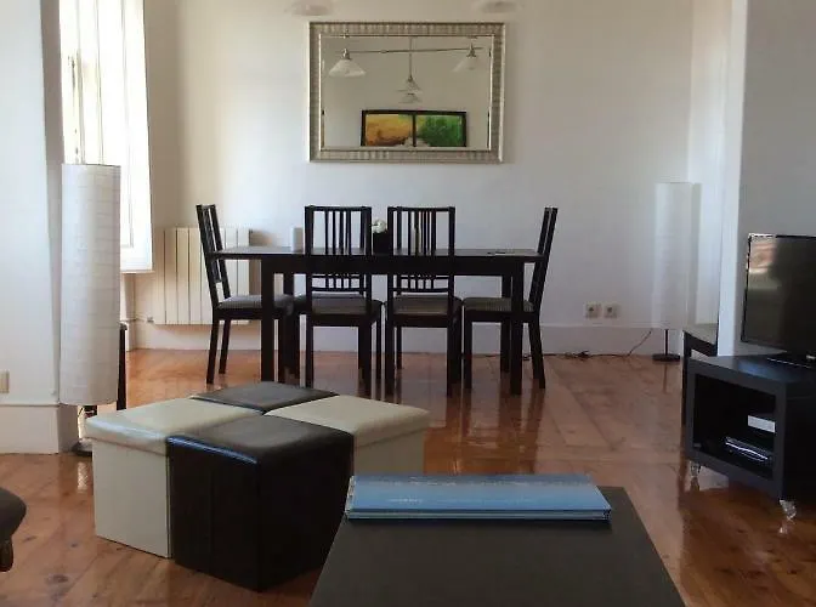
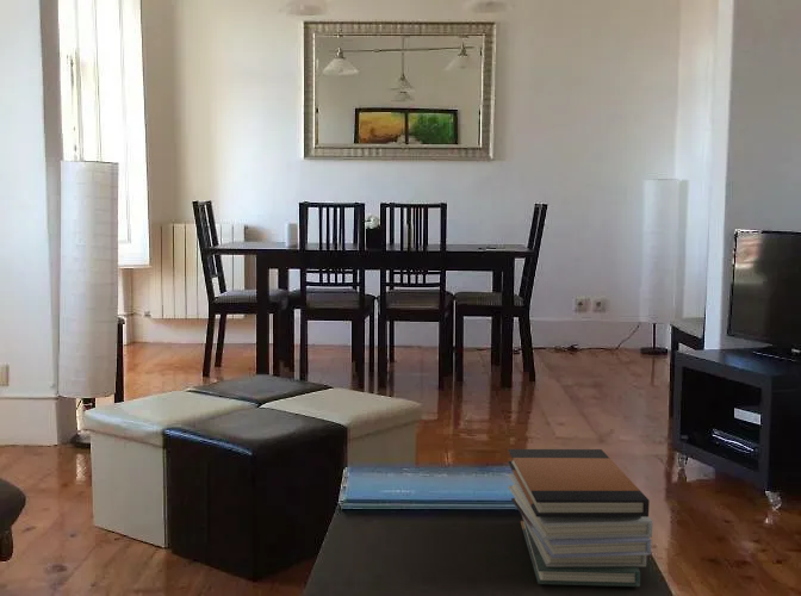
+ book stack (573, 513)
